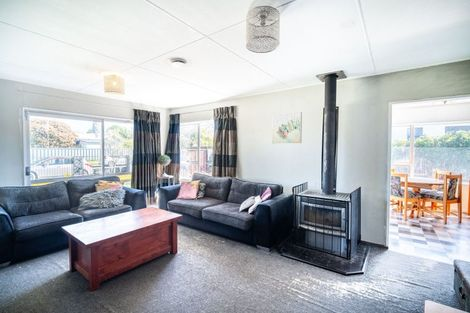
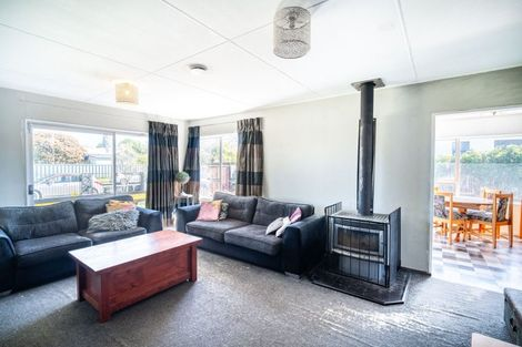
- wall art (286, 128)
